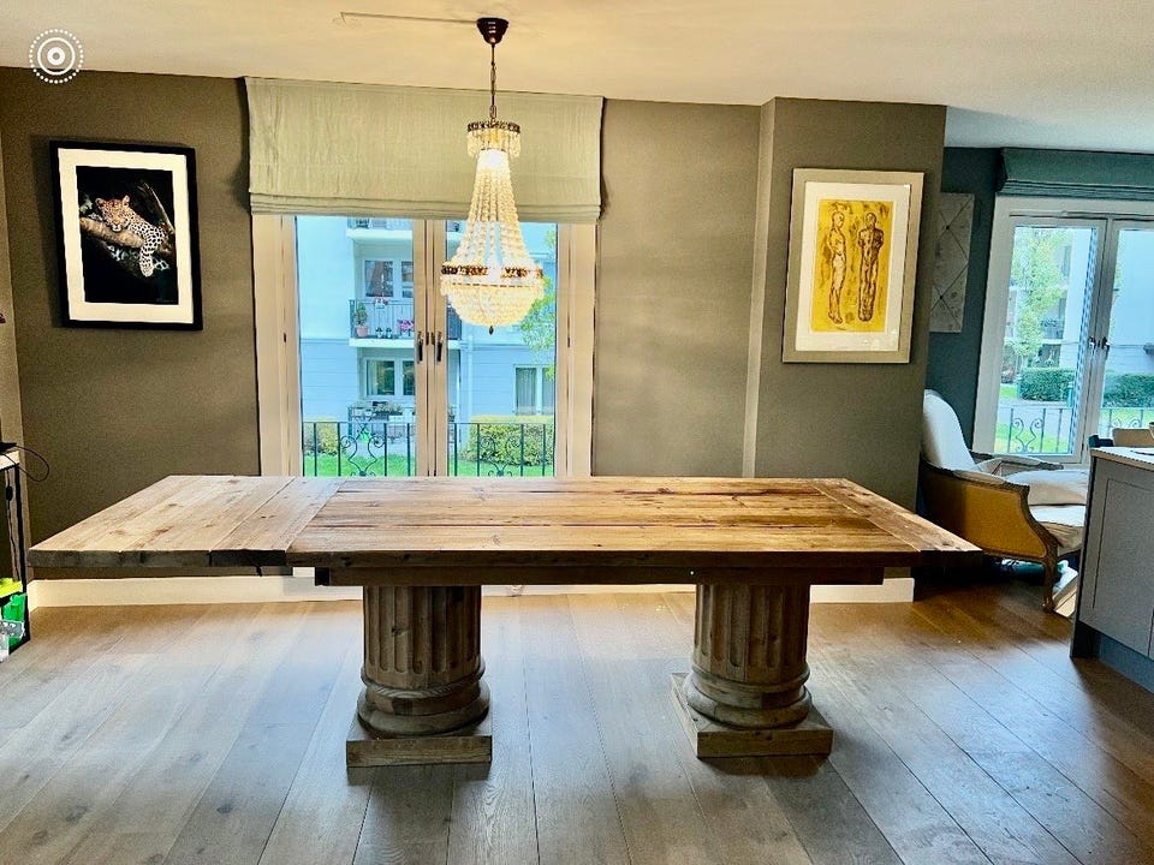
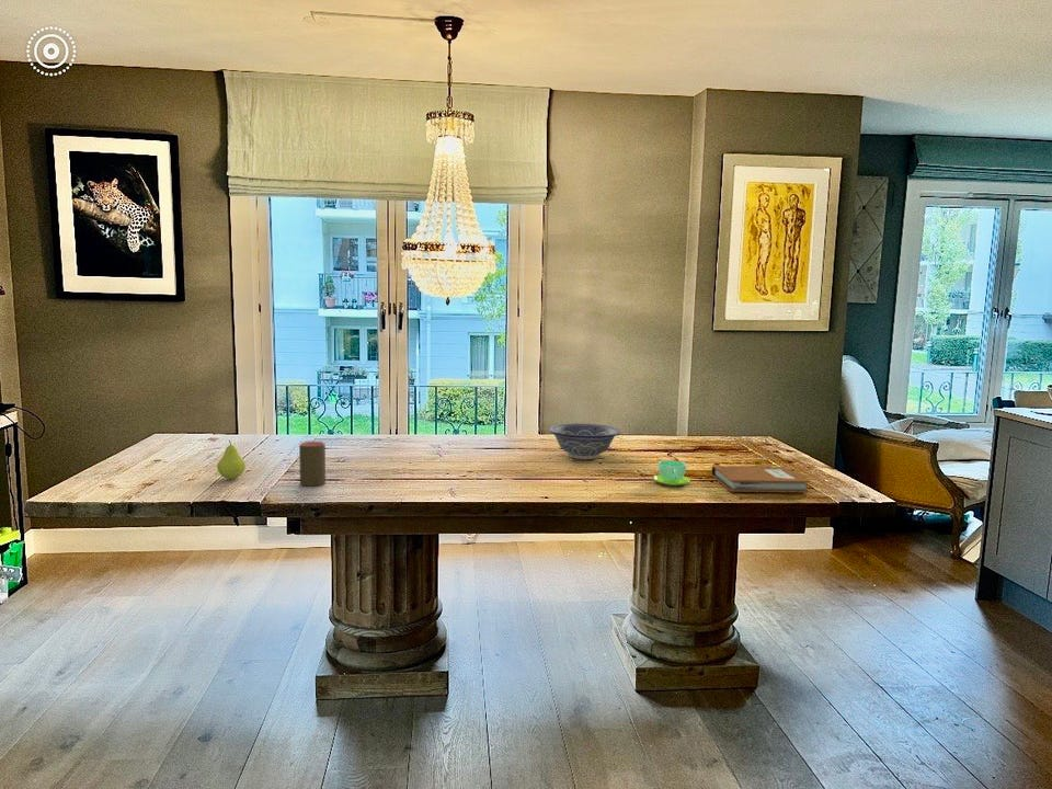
+ cup (671, 472)
+ notebook (759, 478)
+ cup (312, 462)
+ decorative bowl (583, 443)
+ fruit (230, 459)
